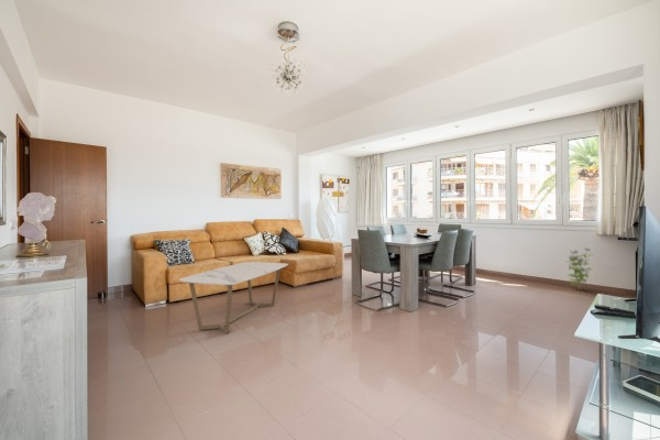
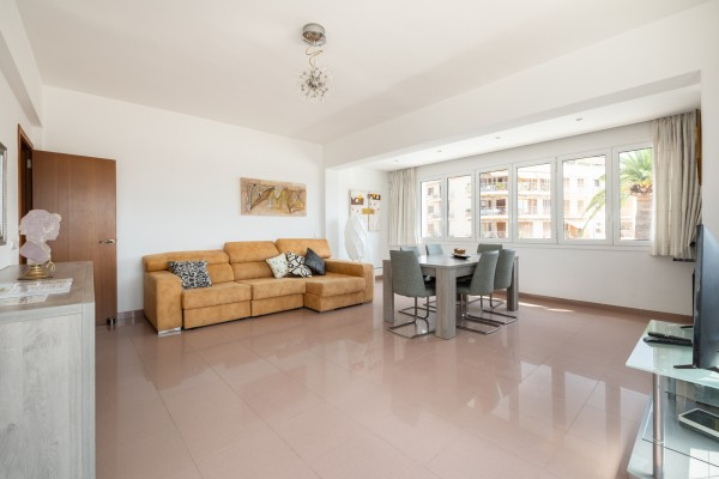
- decorative plant (578, 268)
- coffee table (249, 293)
